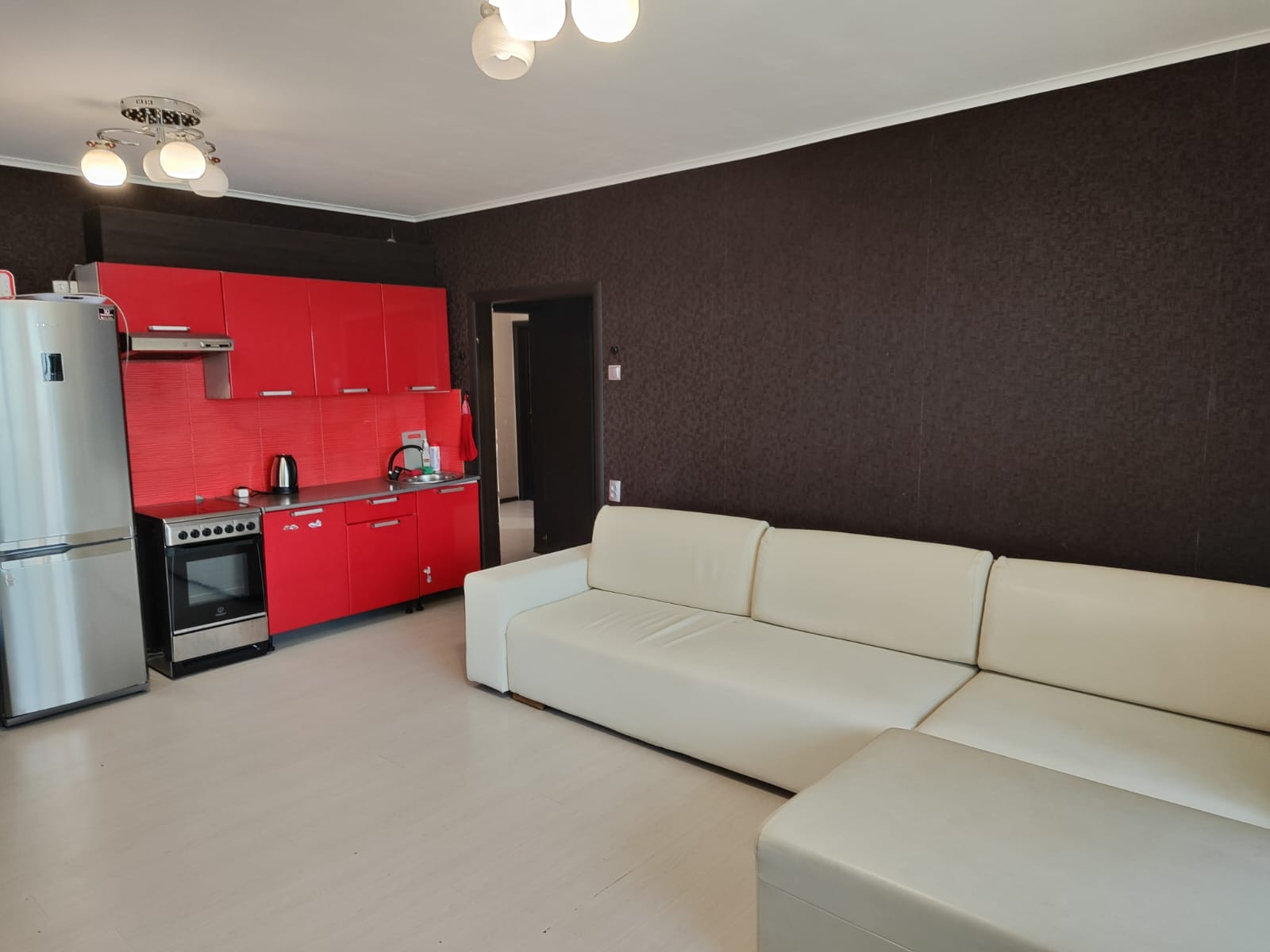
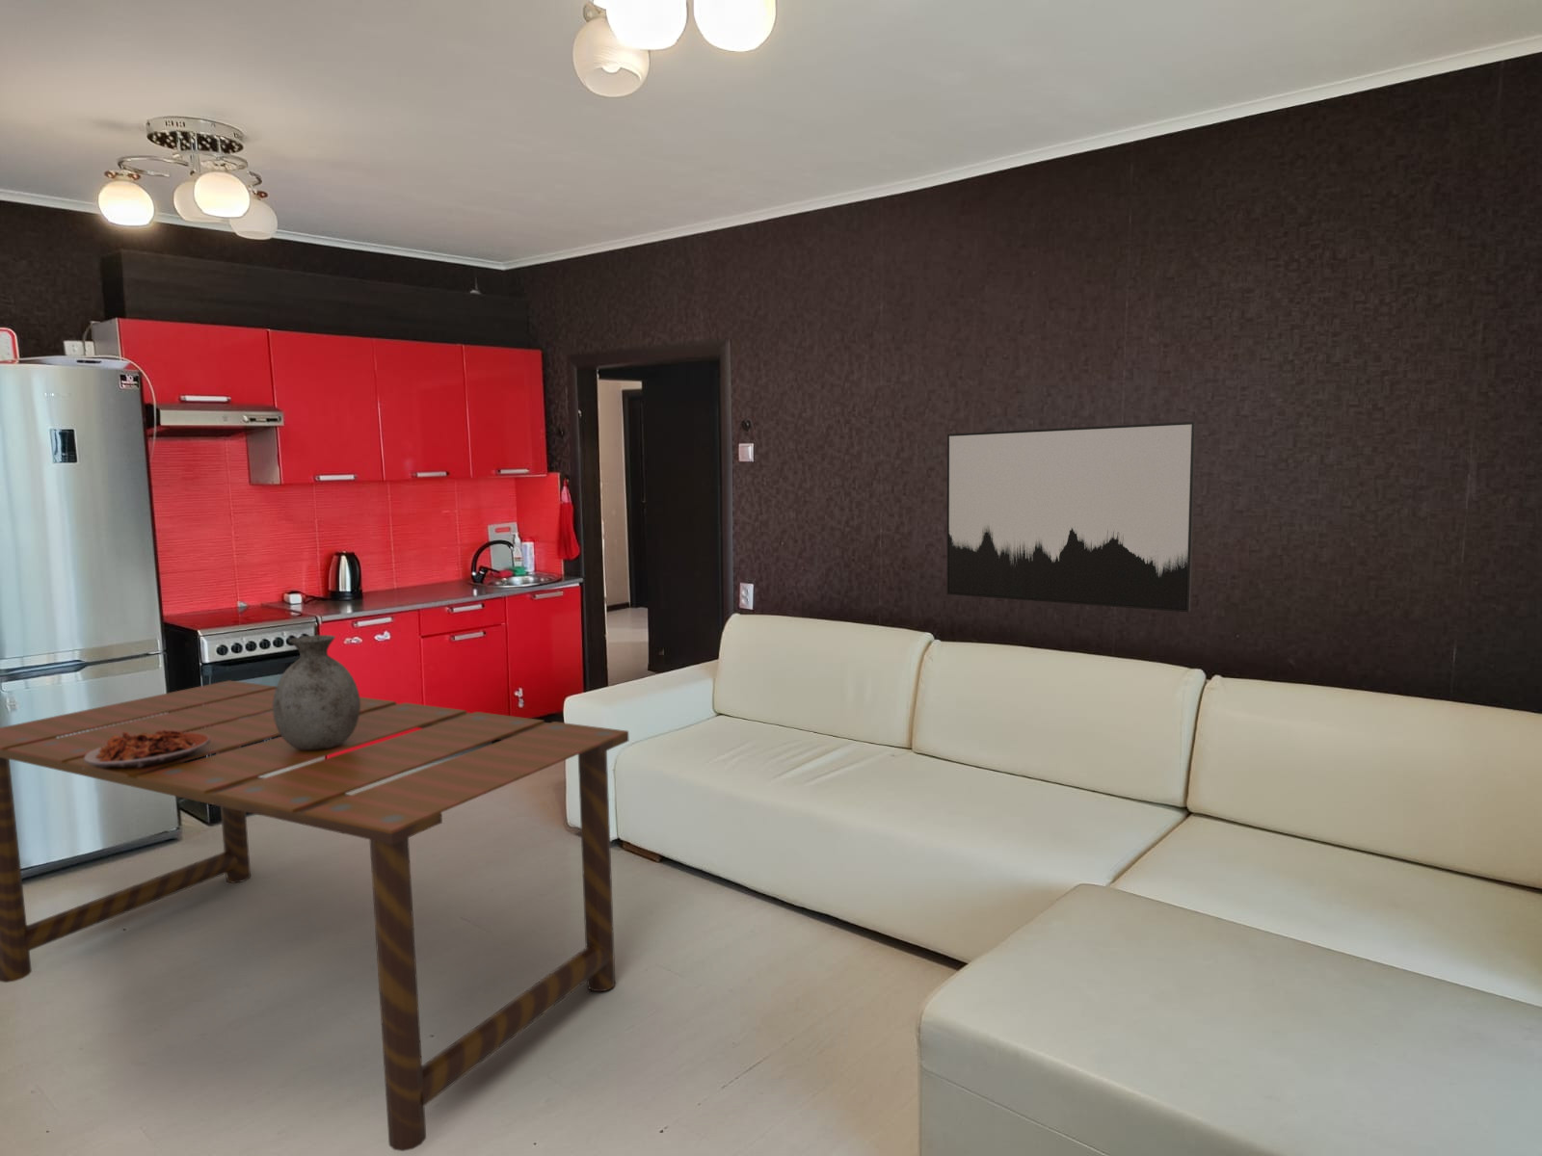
+ vase (316, 692)
+ dining table (305, 824)
+ wall art (1059, 515)
+ food plate (148, 743)
